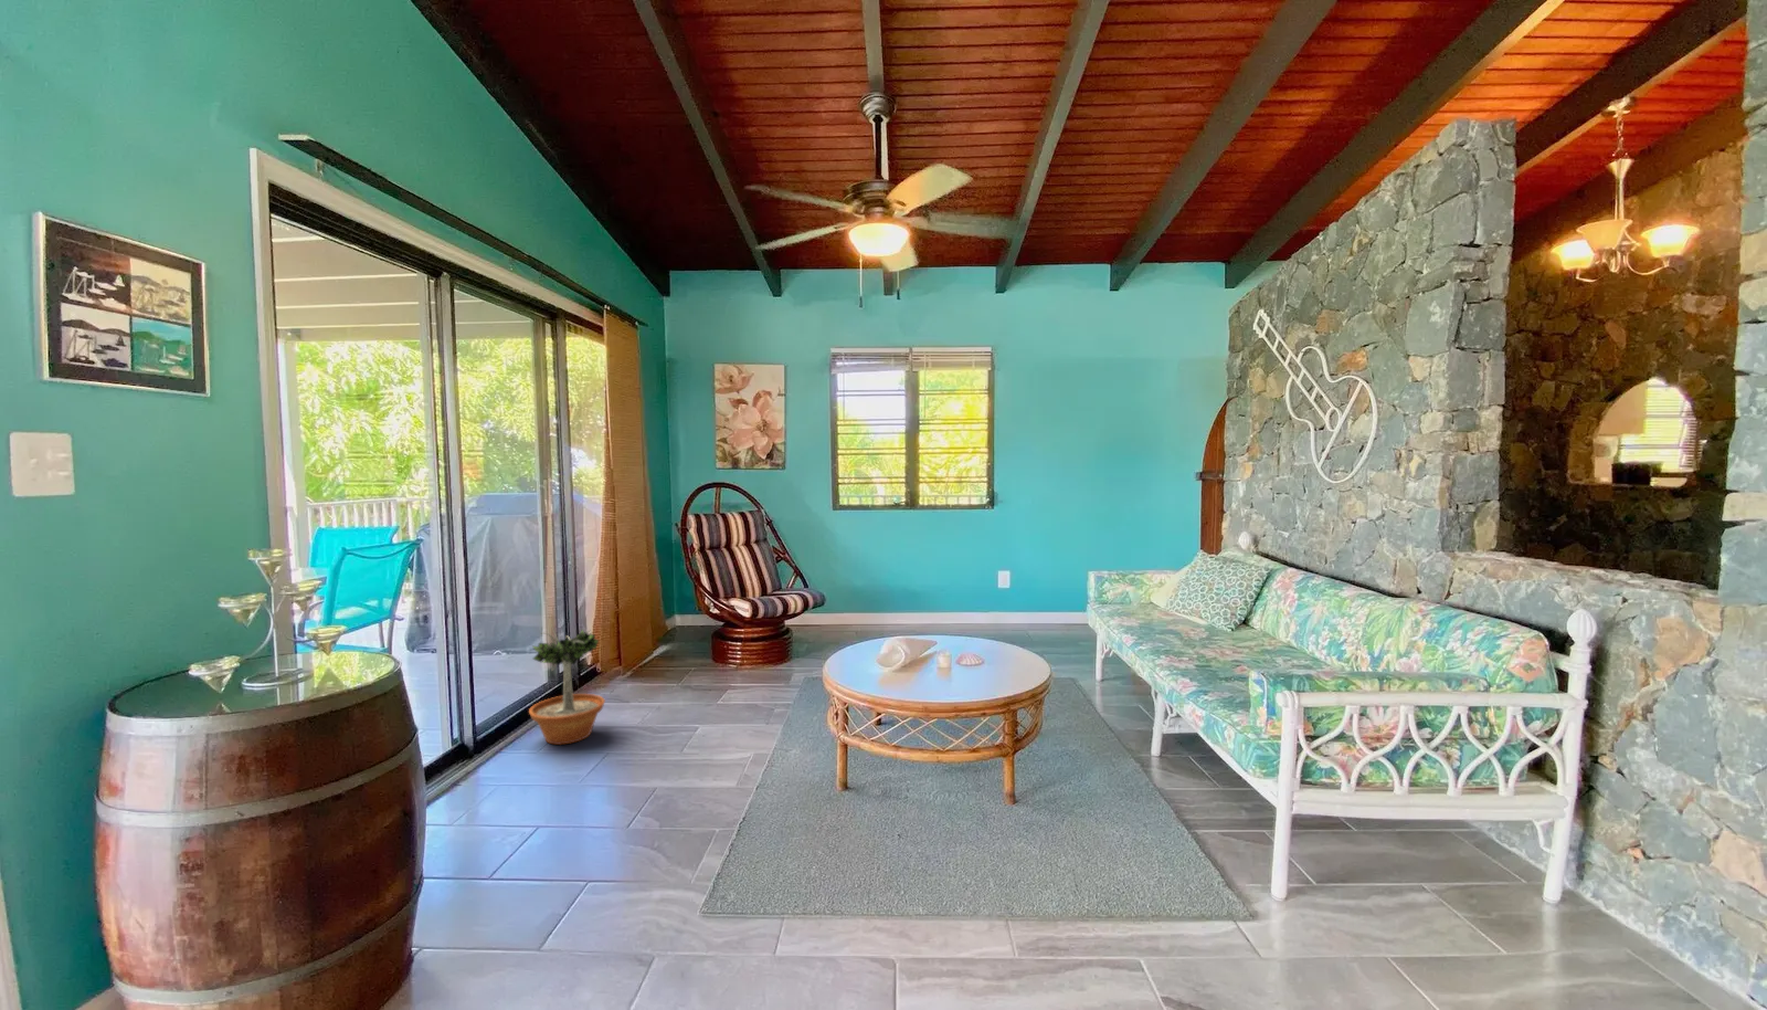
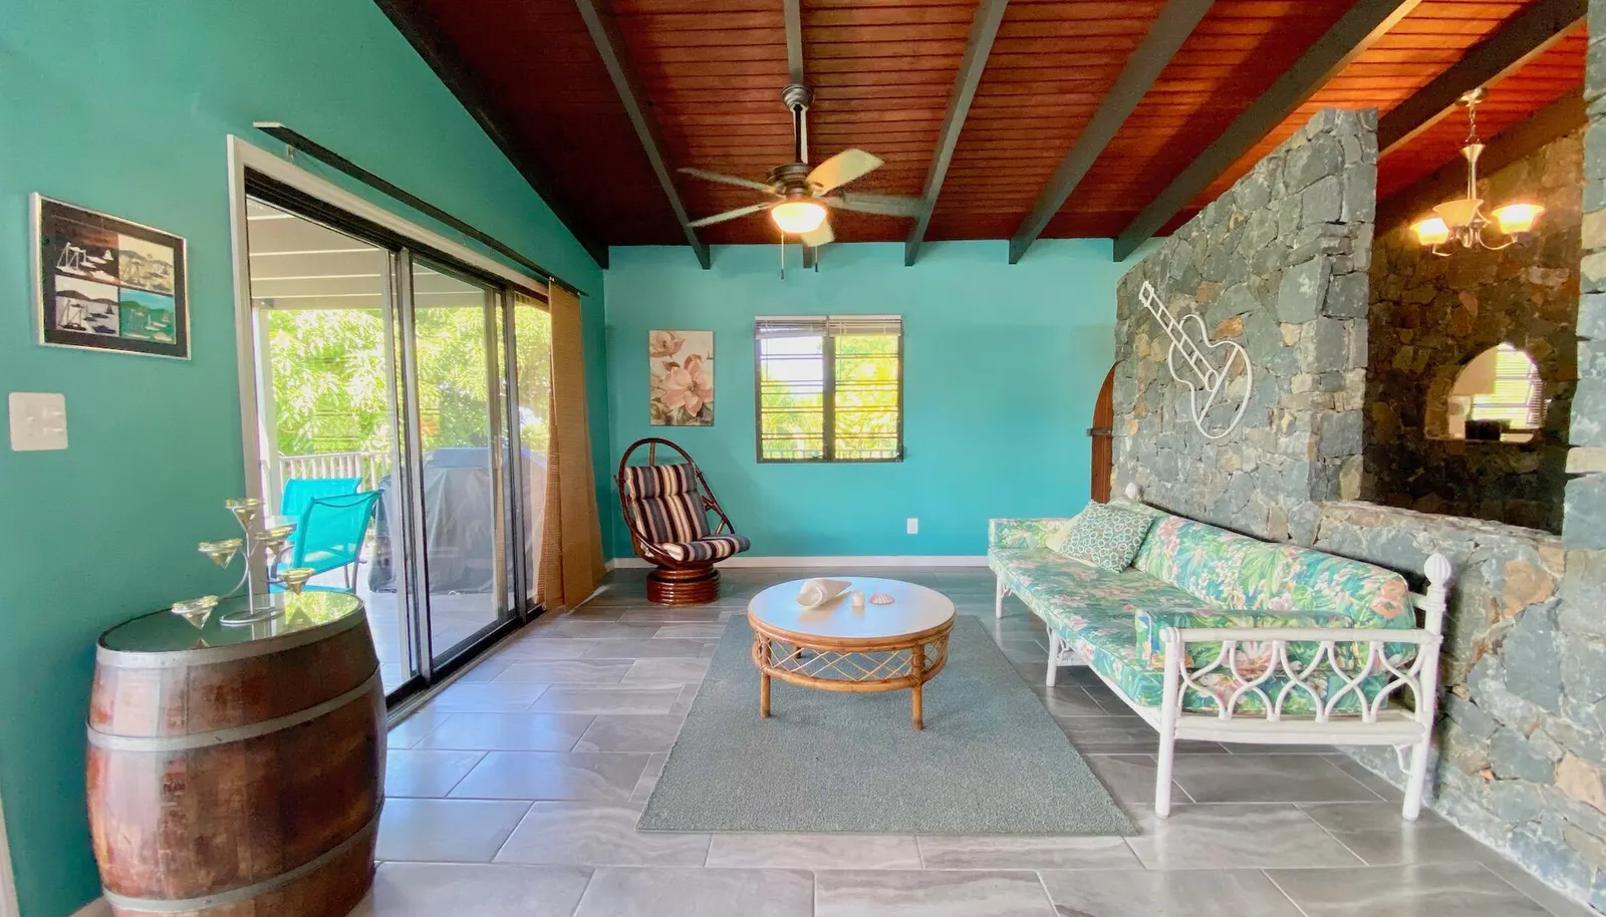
- potted tree (567, 680)
